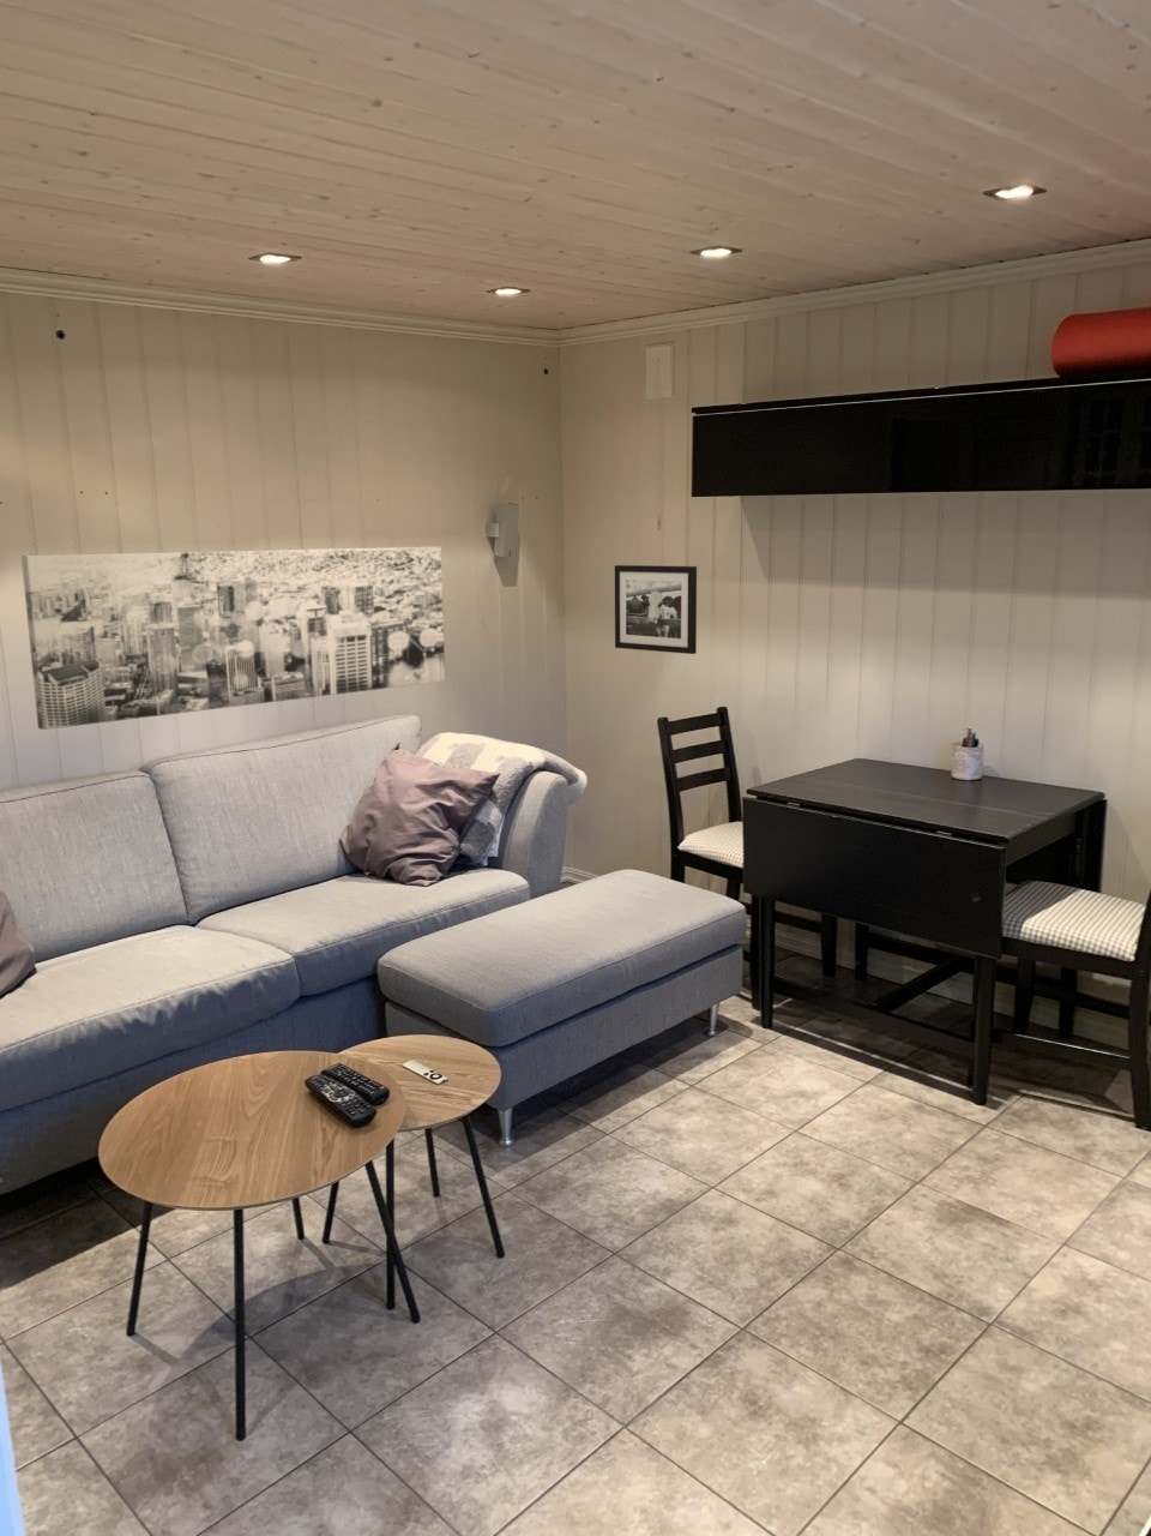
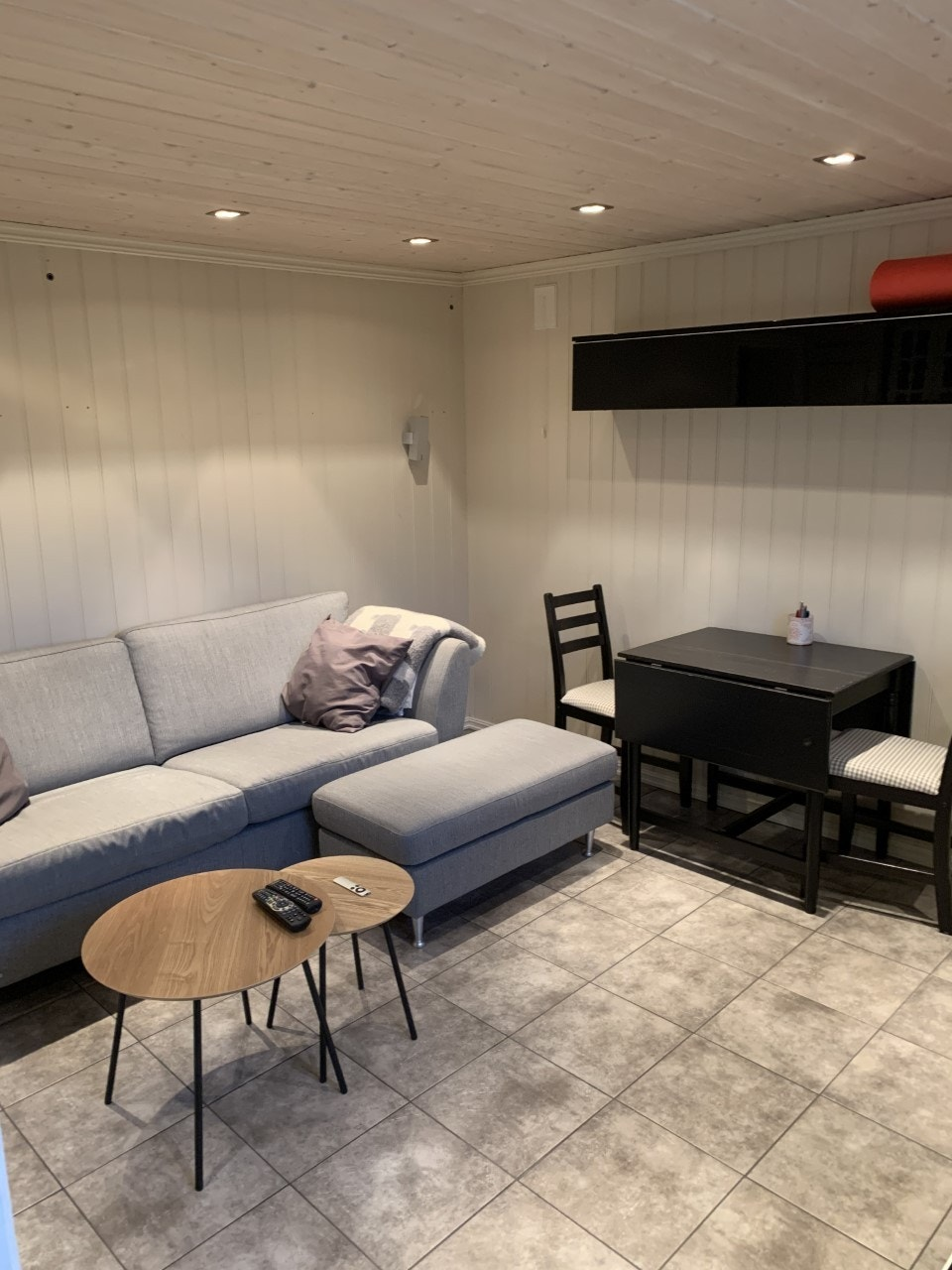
- wall art (261, 626)
- picture frame (653, 608)
